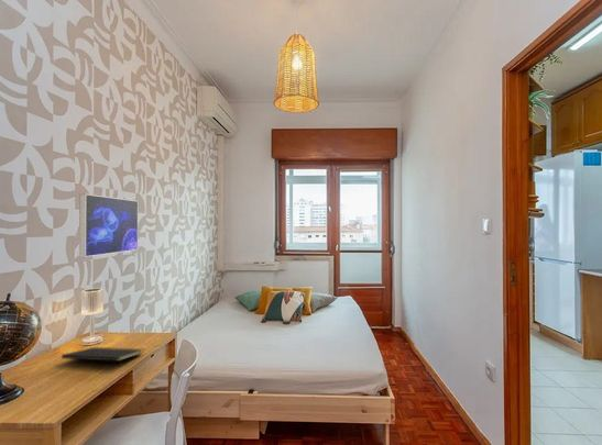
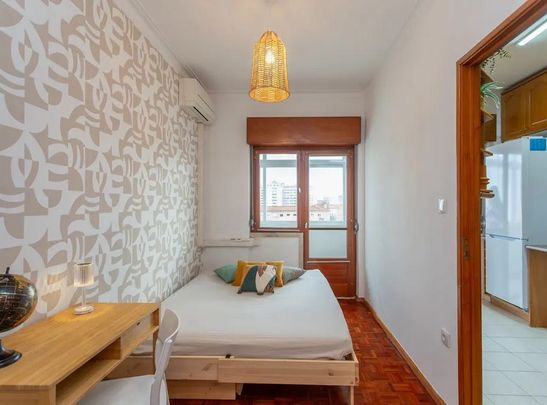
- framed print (112, 225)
- notepad (105, 353)
